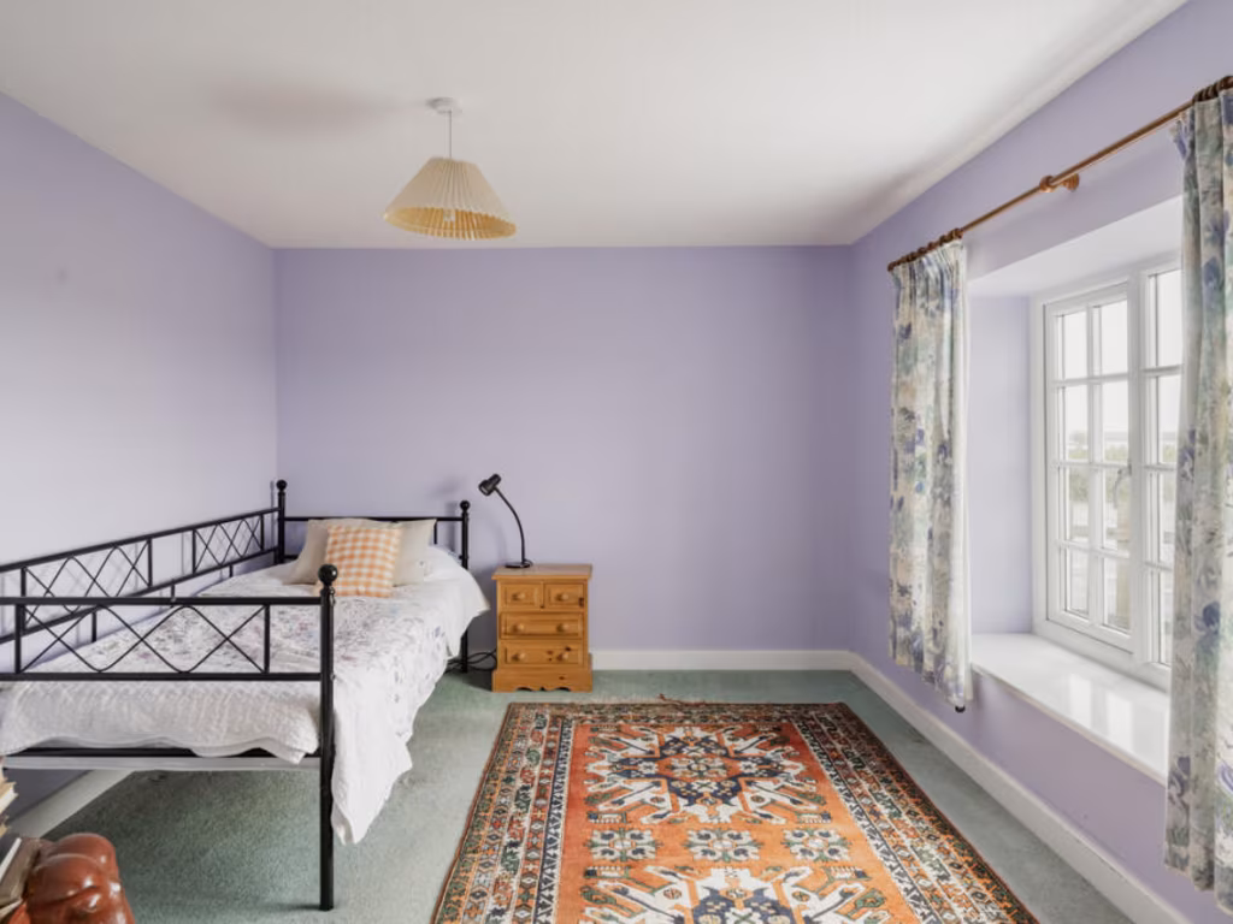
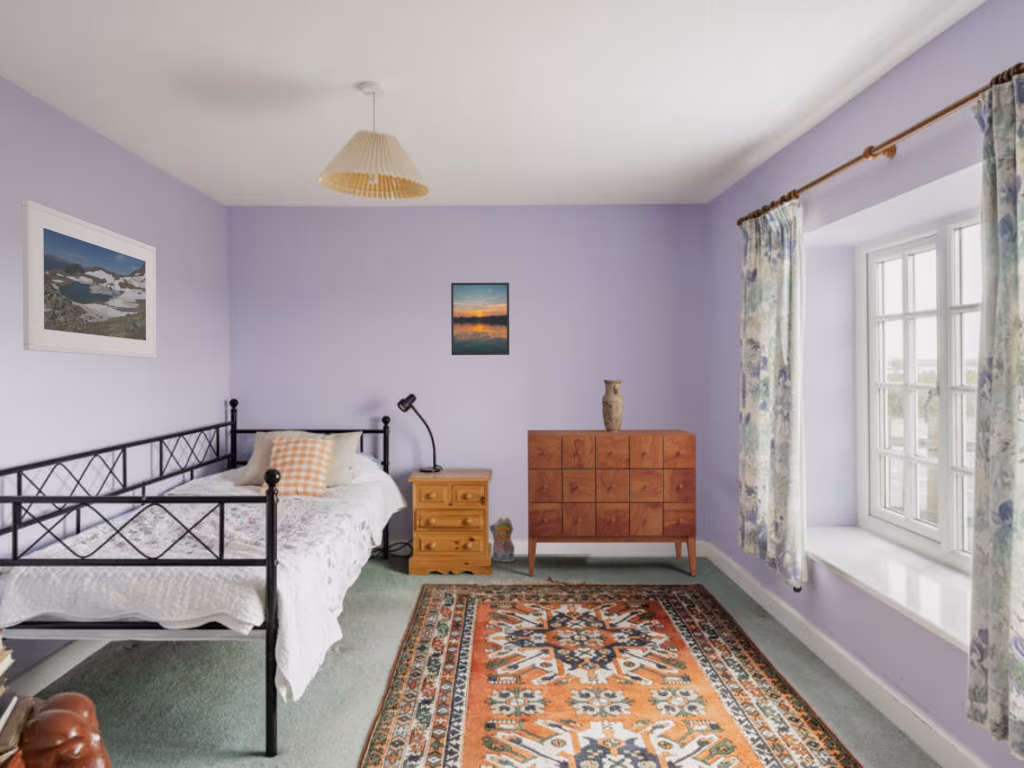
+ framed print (99, 291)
+ vase (612, 405)
+ dresser (608, 500)
+ plush toy (502, 539)
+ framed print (480, 318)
